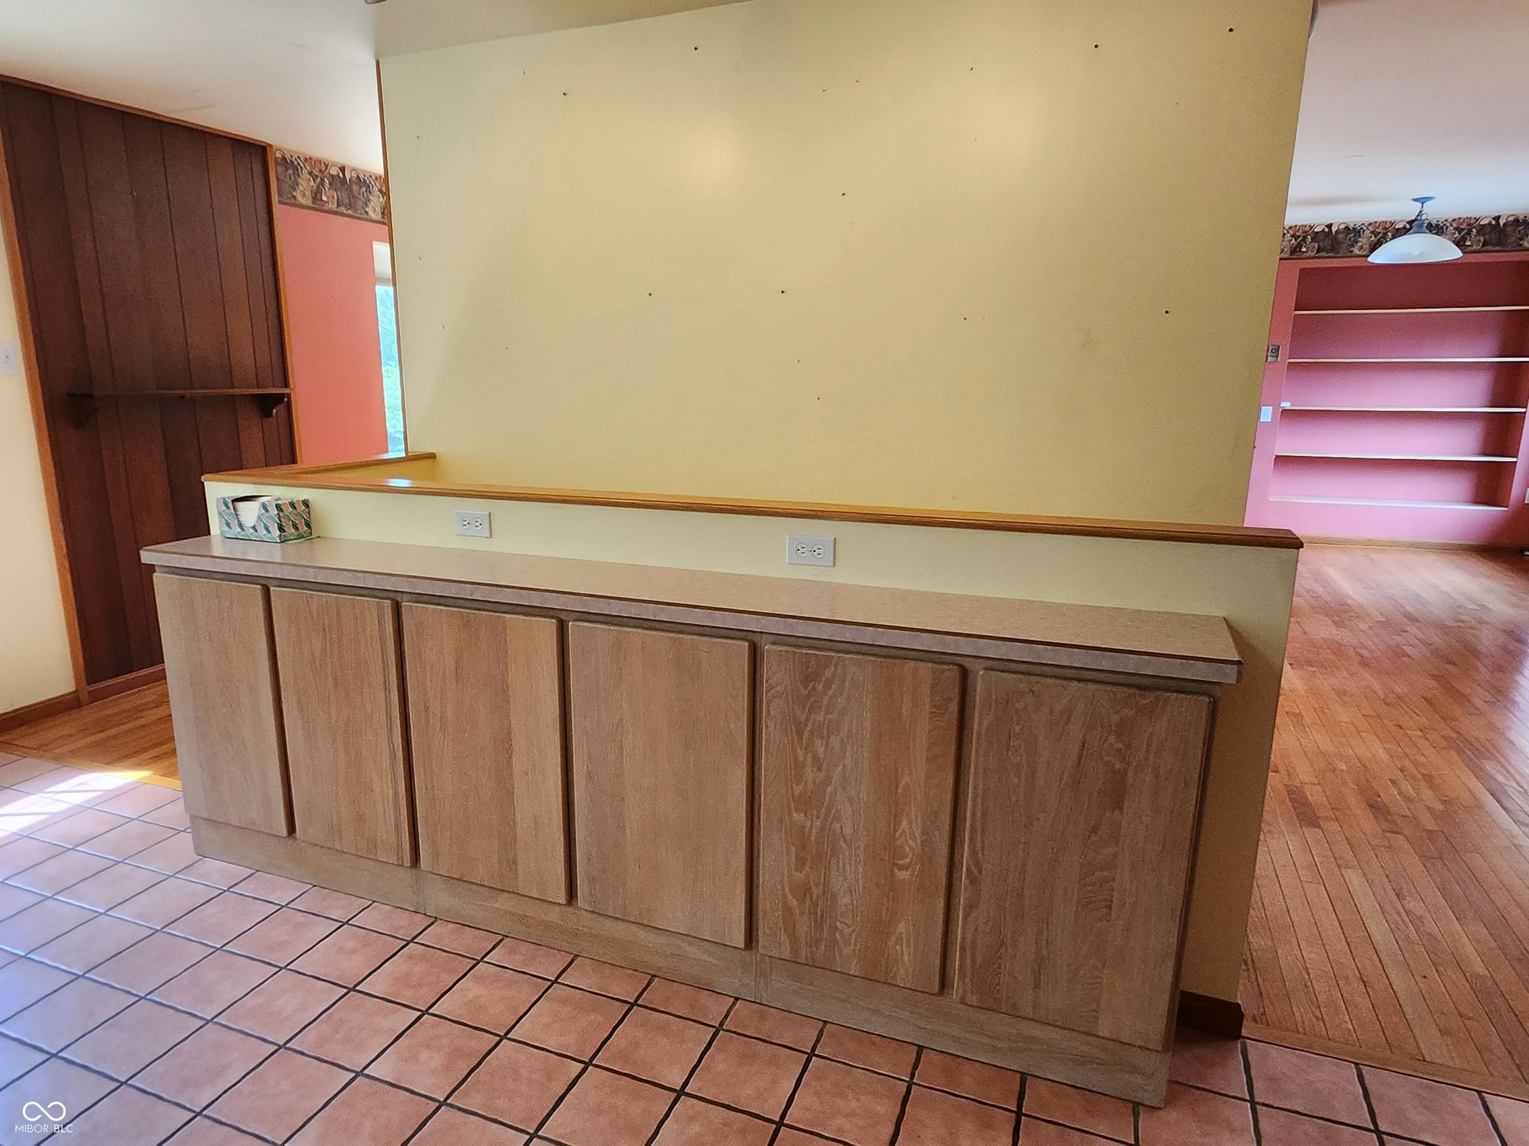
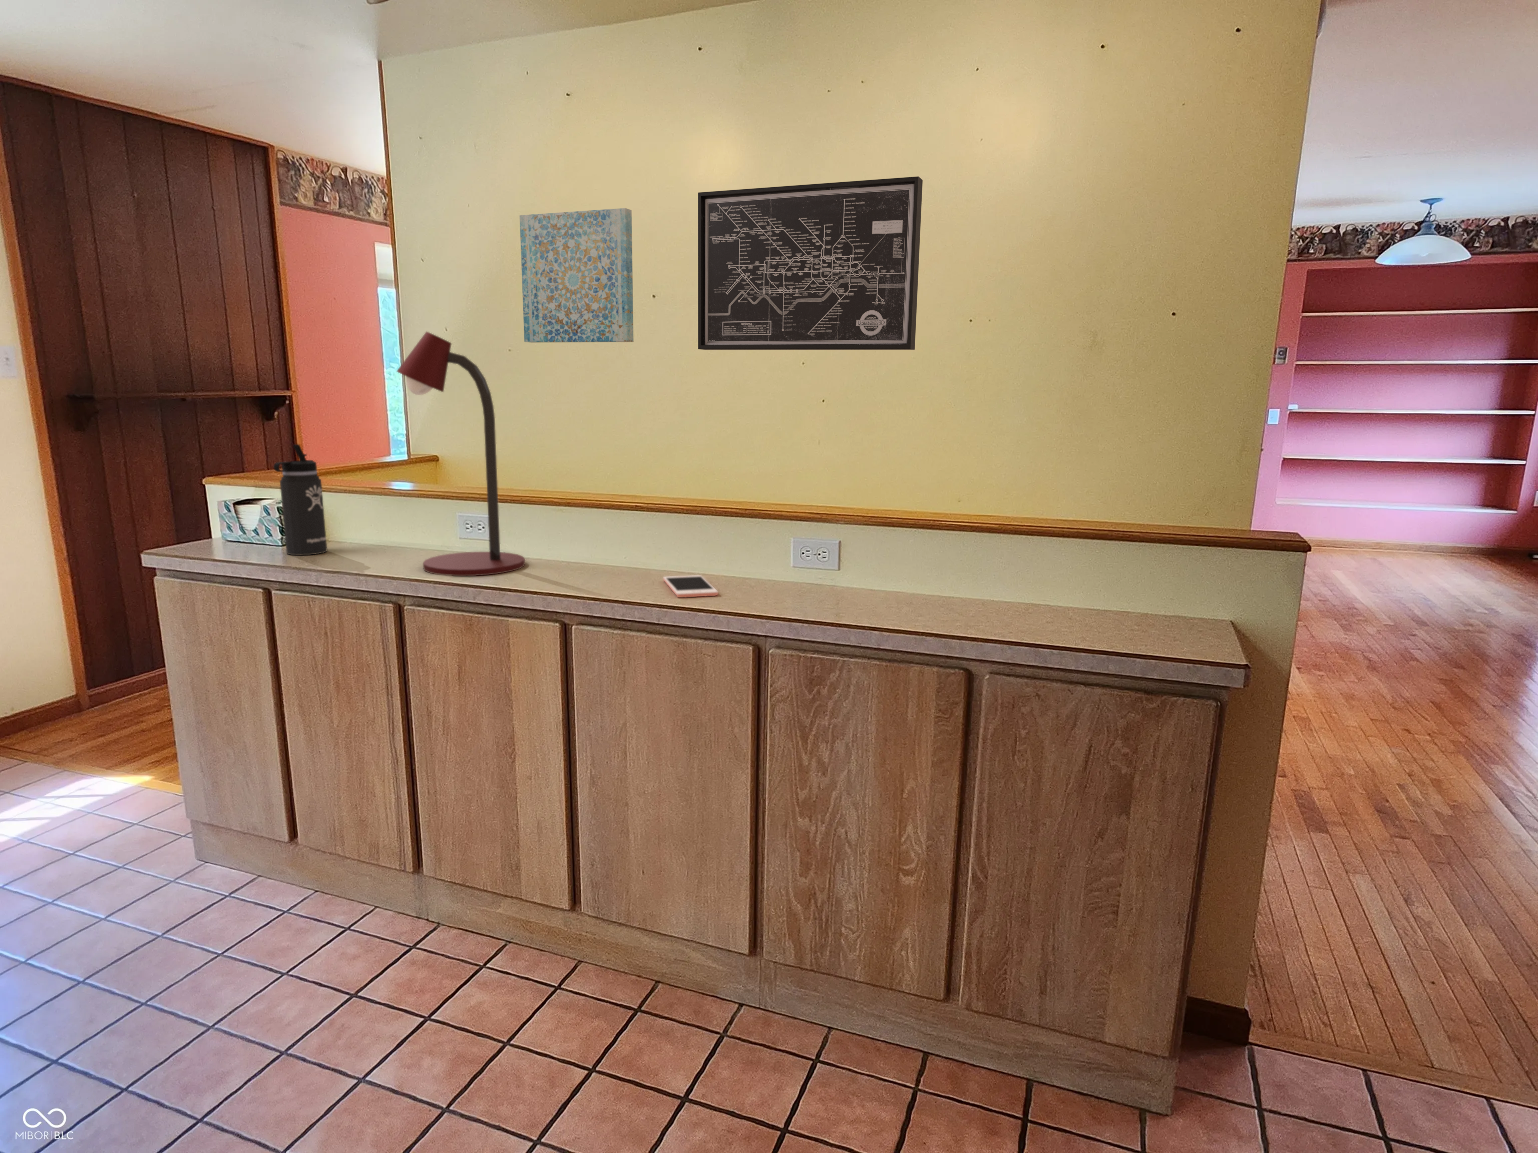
+ cell phone (689, 585)
+ wall art (575, 279)
+ wall art (804, 269)
+ thermos bottle (298, 499)
+ desk lamp (486, 453)
